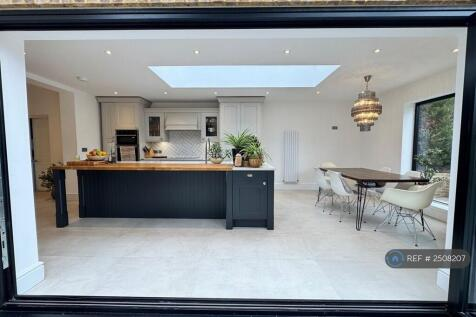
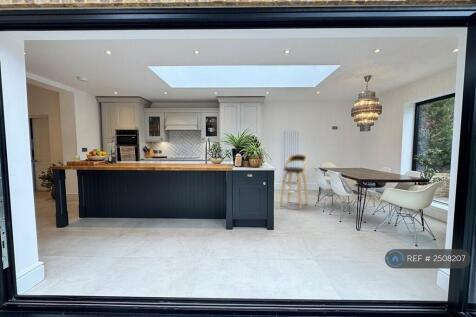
+ bar stool (297, 180)
